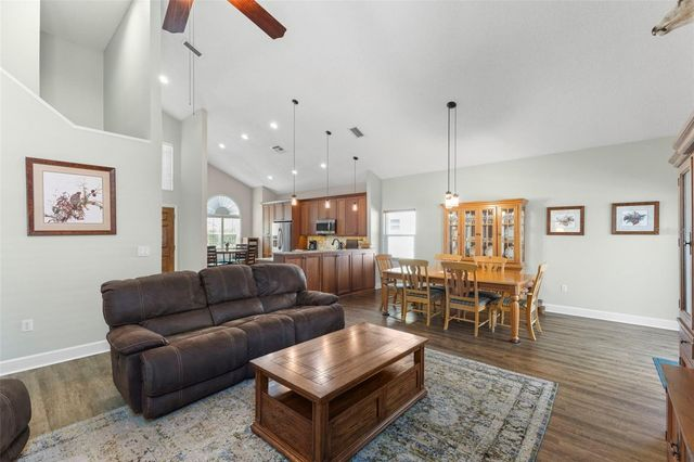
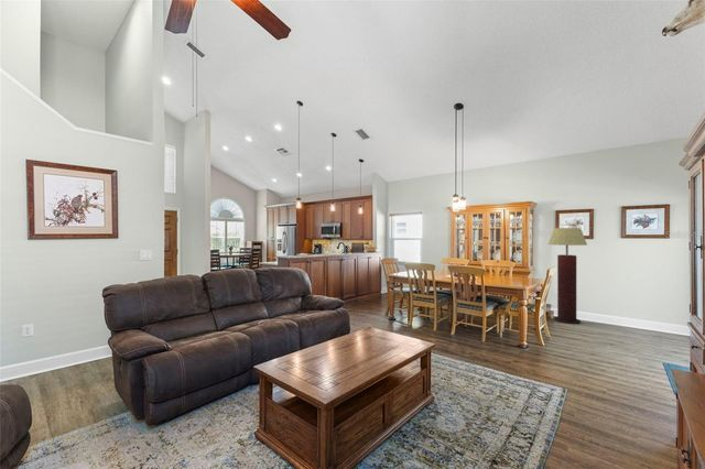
+ floor lamp (566, 274)
